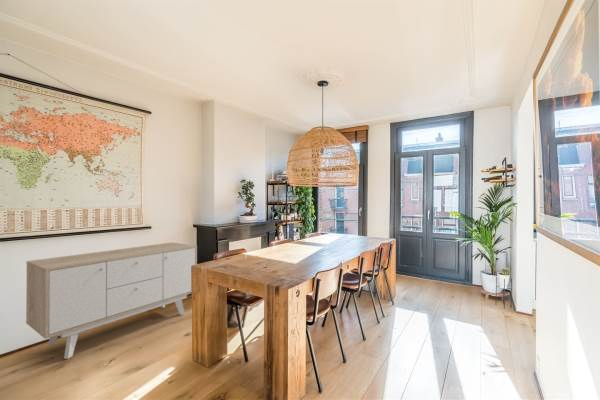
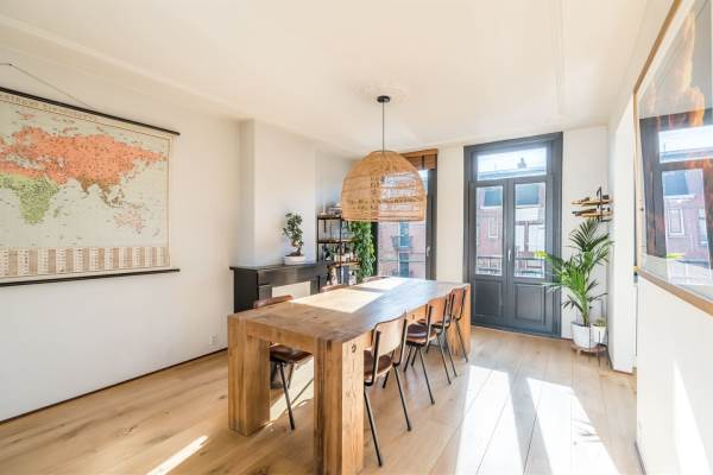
- sideboard (124, 289)
